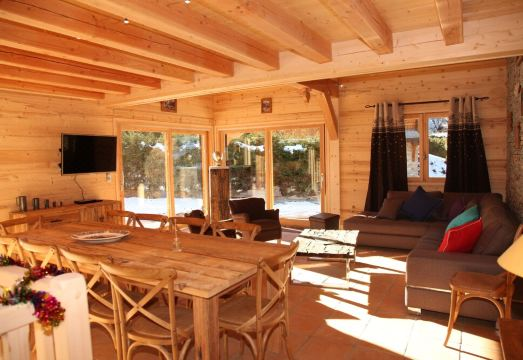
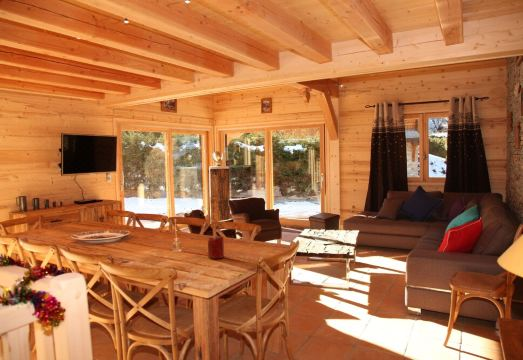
+ candle (216, 245)
